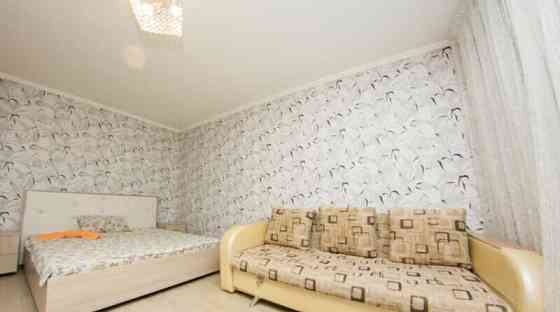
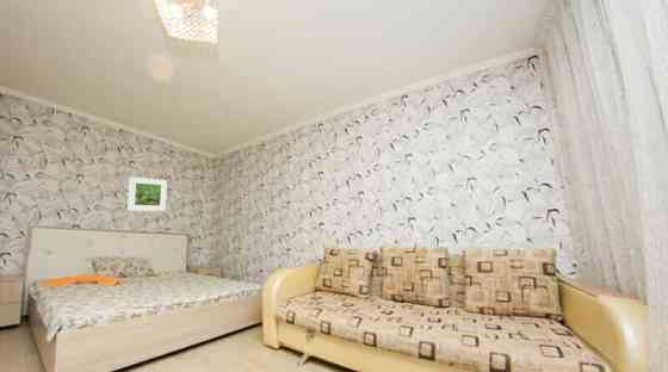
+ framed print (148, 194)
